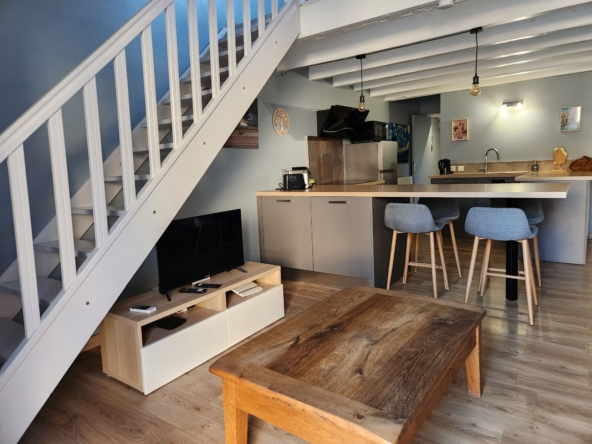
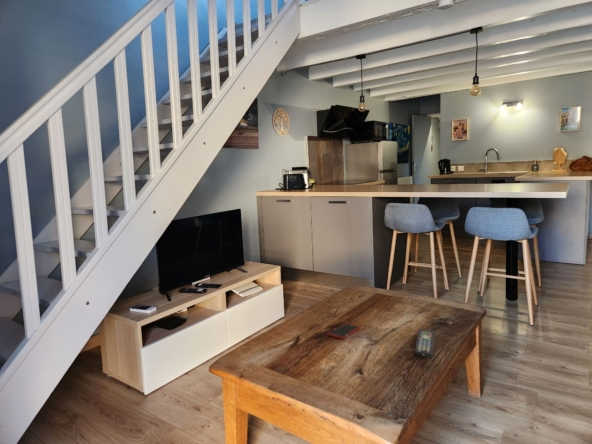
+ cell phone (344, 330)
+ remote control (425, 341)
